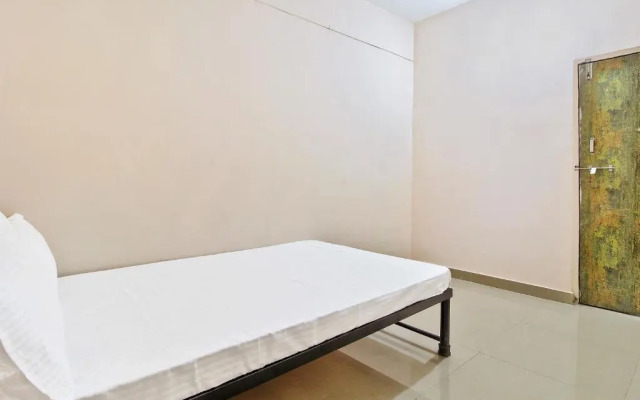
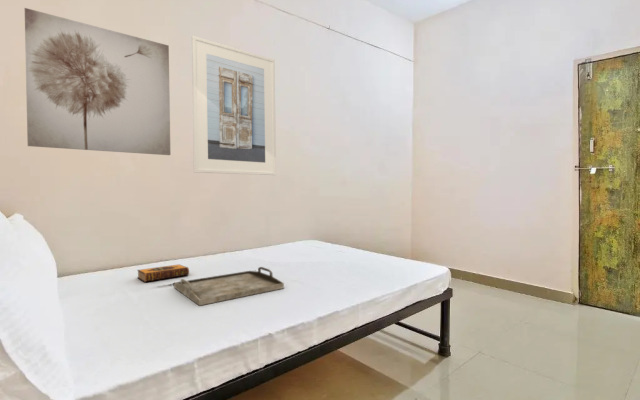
+ hardback book (163, 272)
+ wall art (105, 90)
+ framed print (237, 111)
+ serving tray (228, 280)
